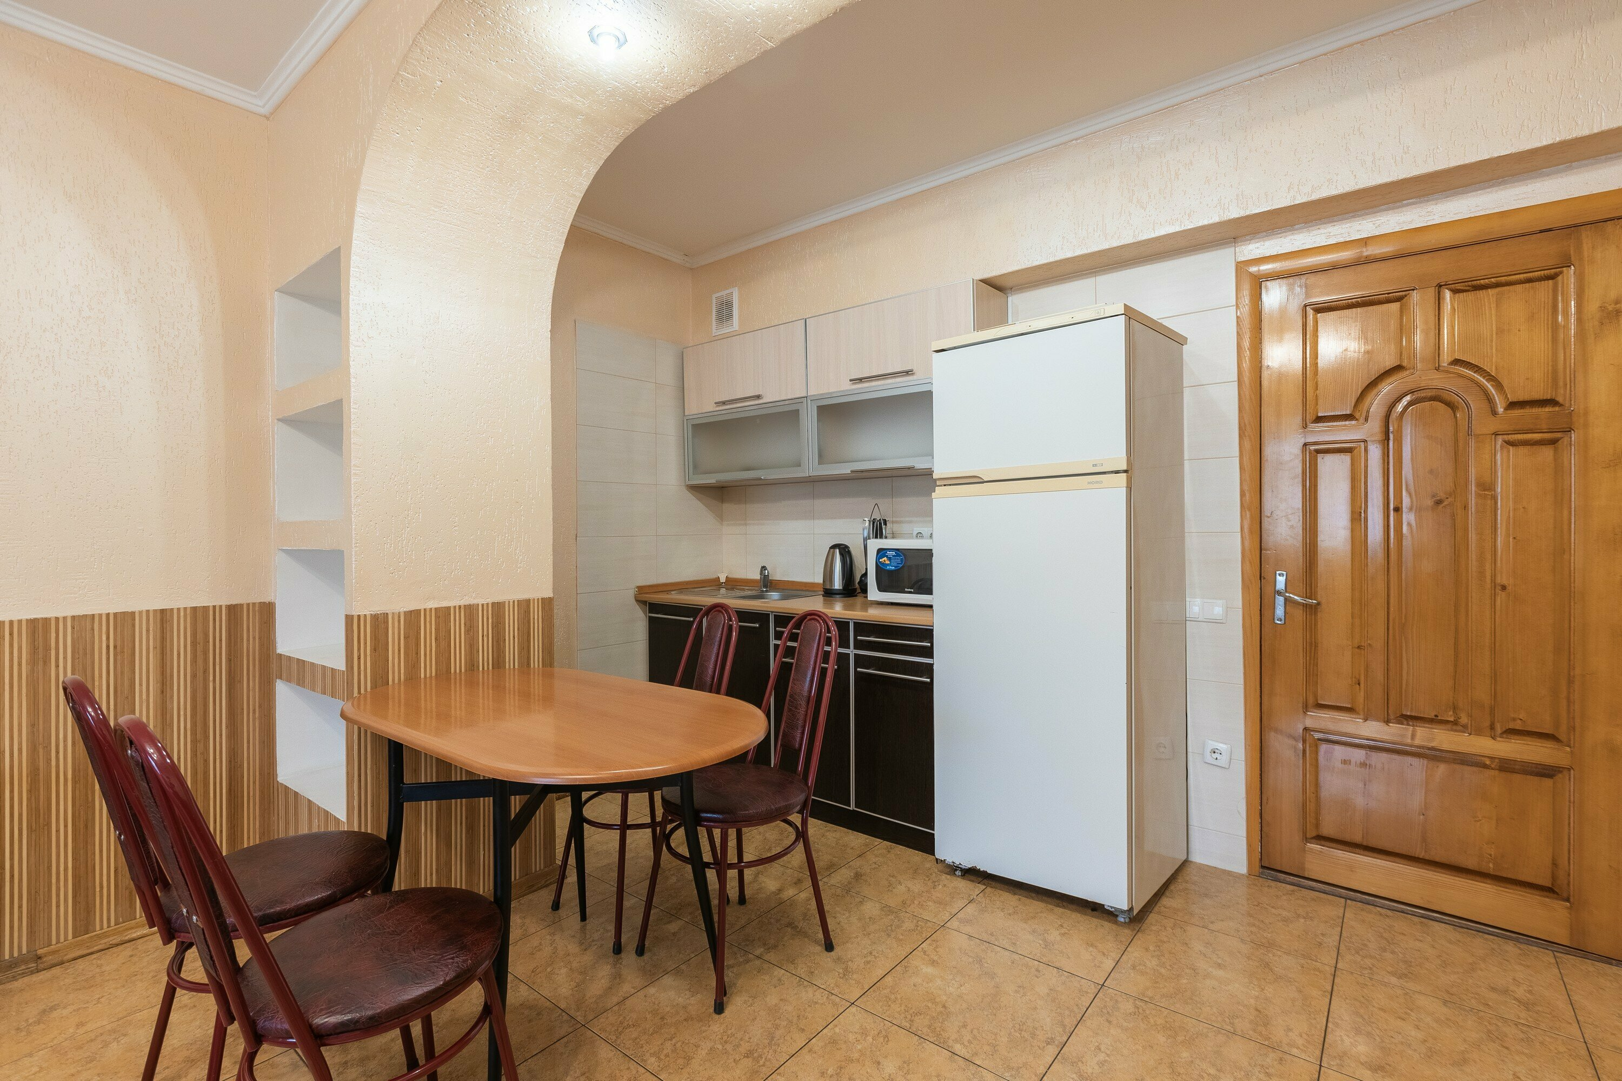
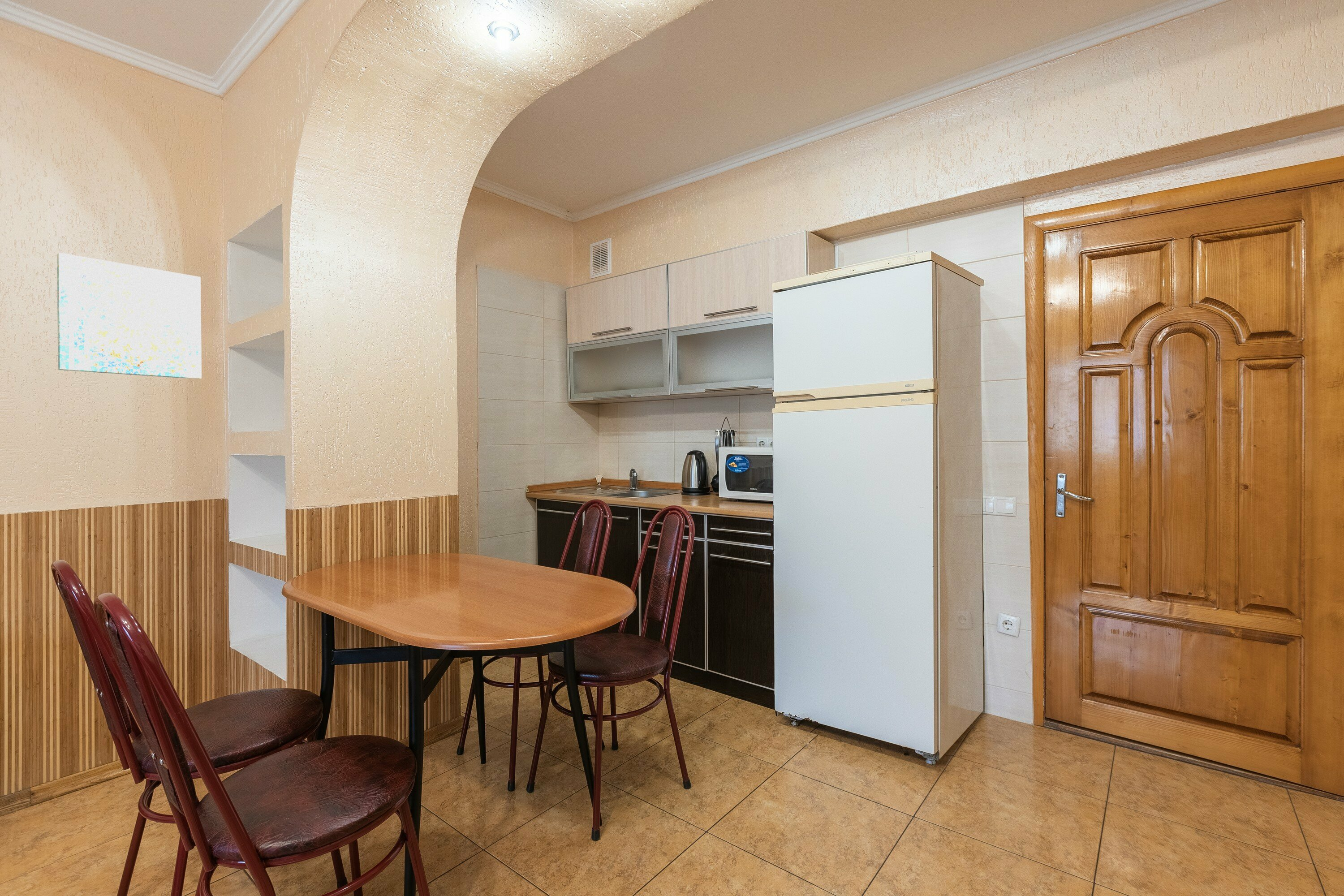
+ wall art (134, 320)
